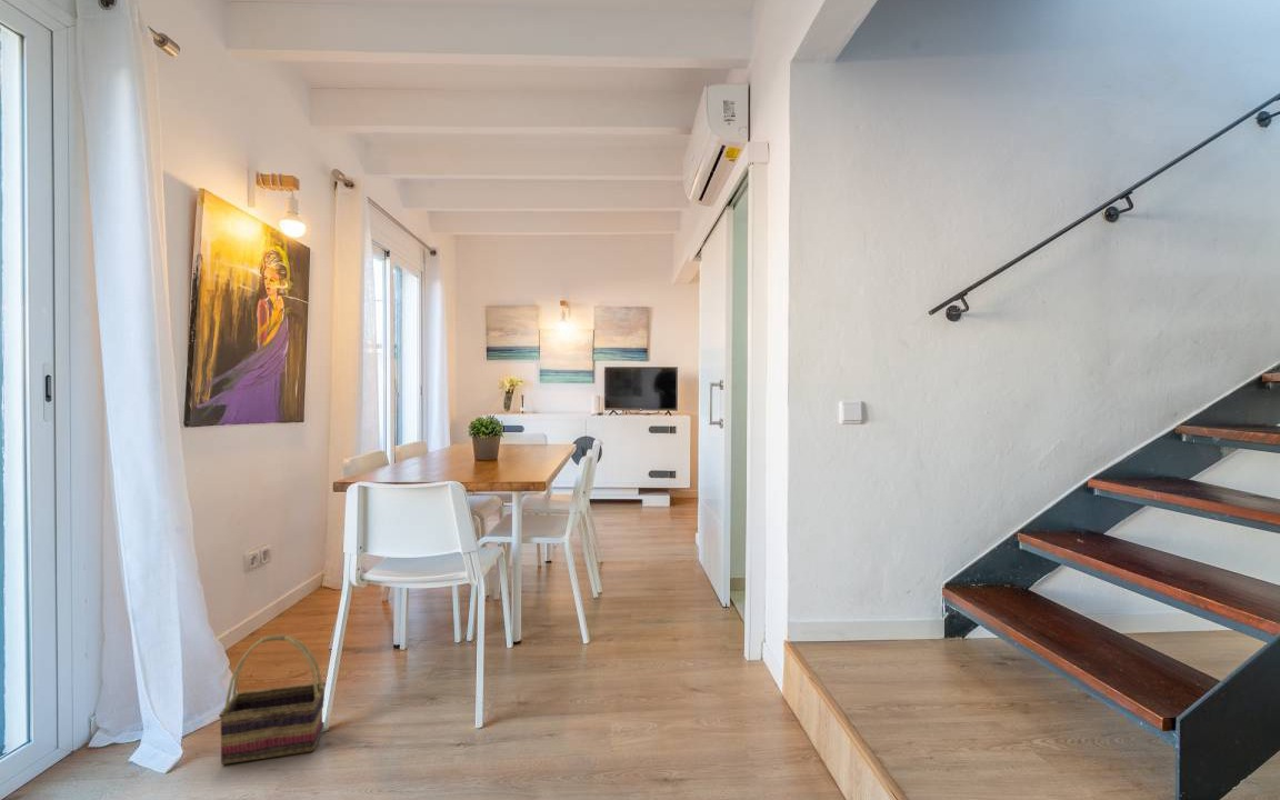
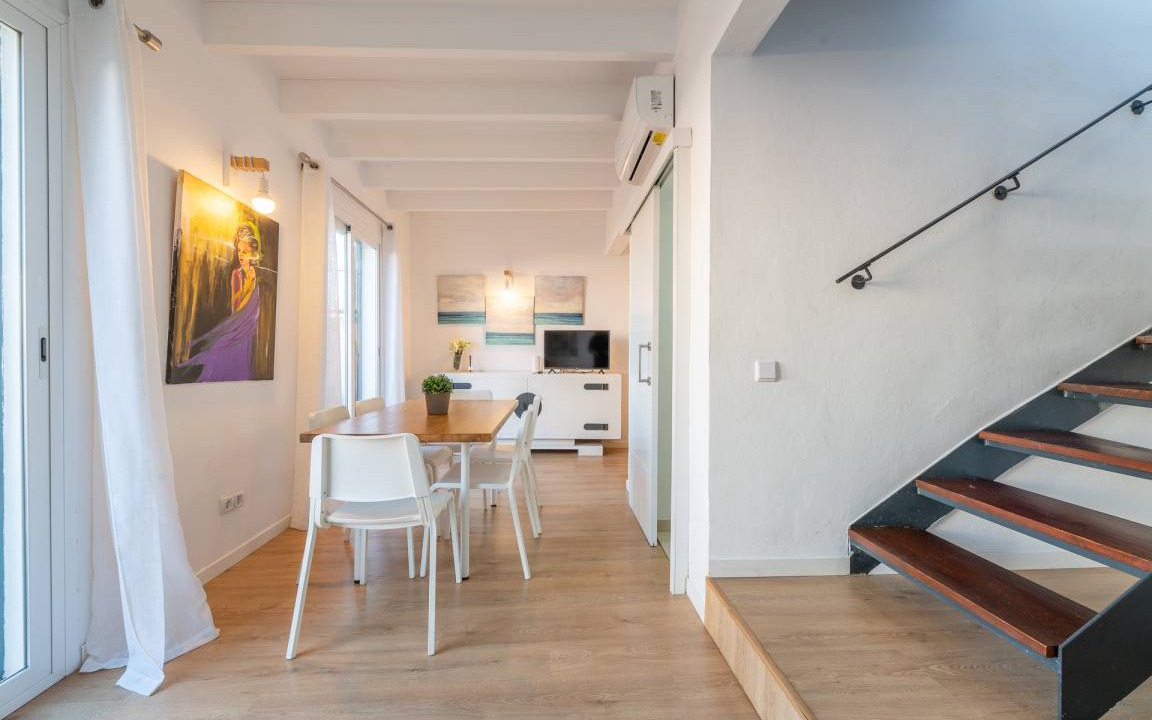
- basket (274, 690)
